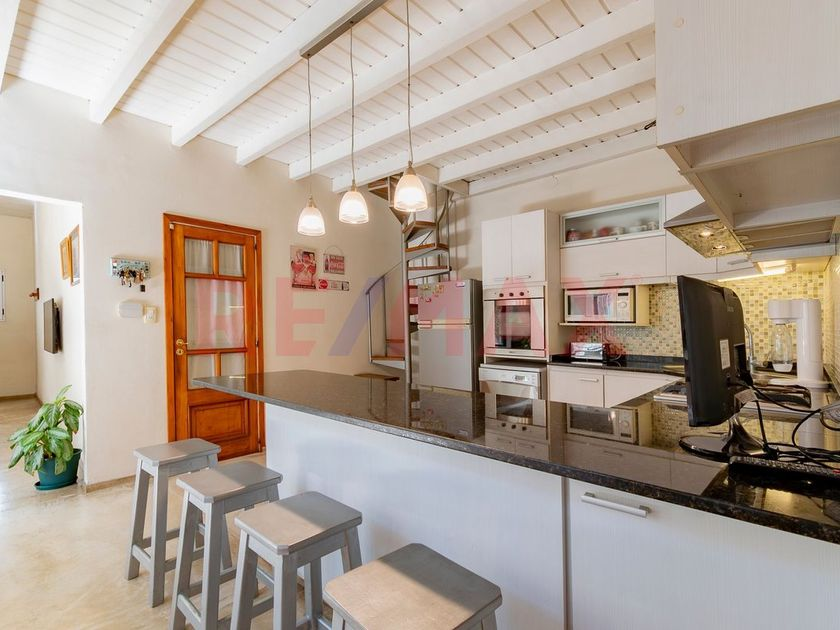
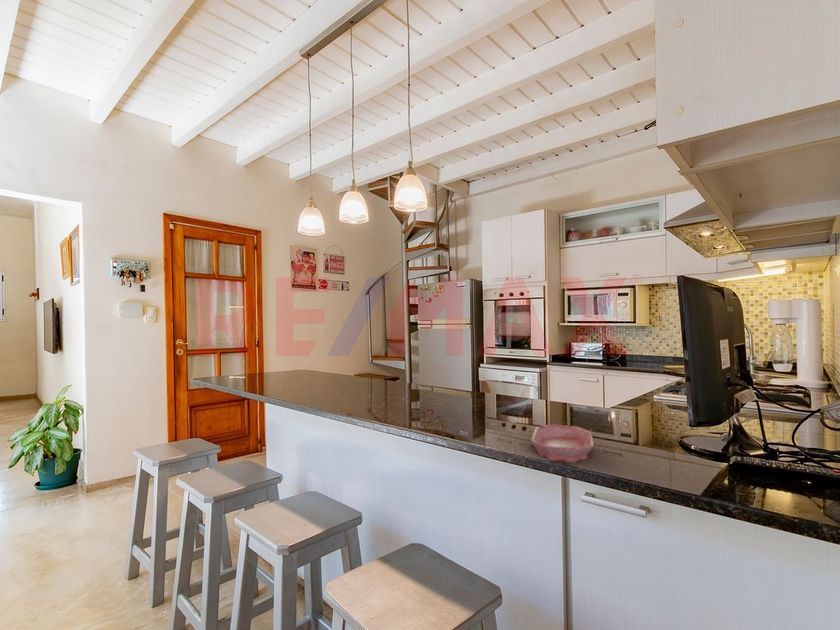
+ bowl (562, 442)
